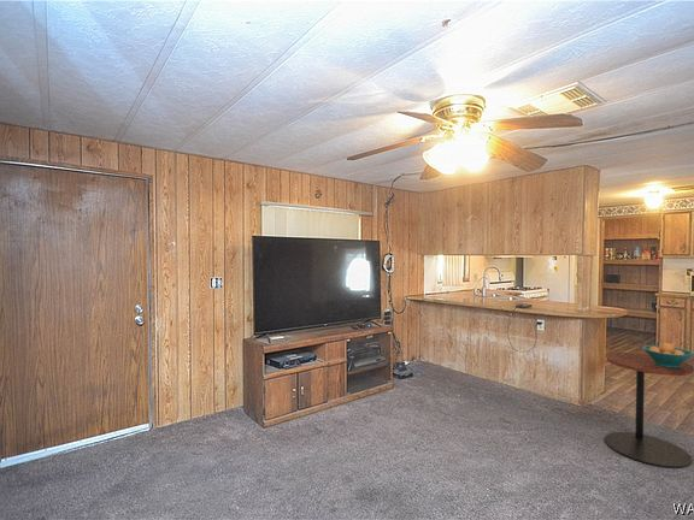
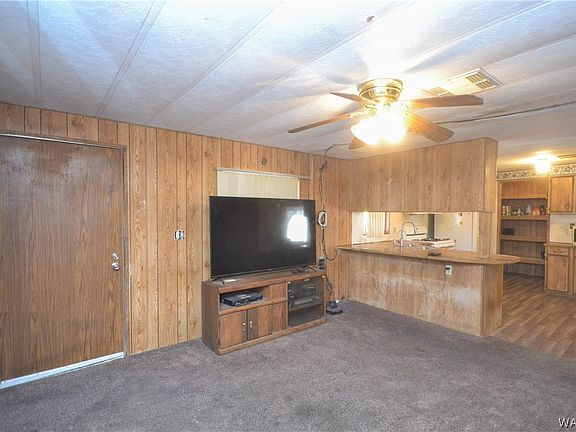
- side table (642, 404)
- fruit bowl (666, 353)
